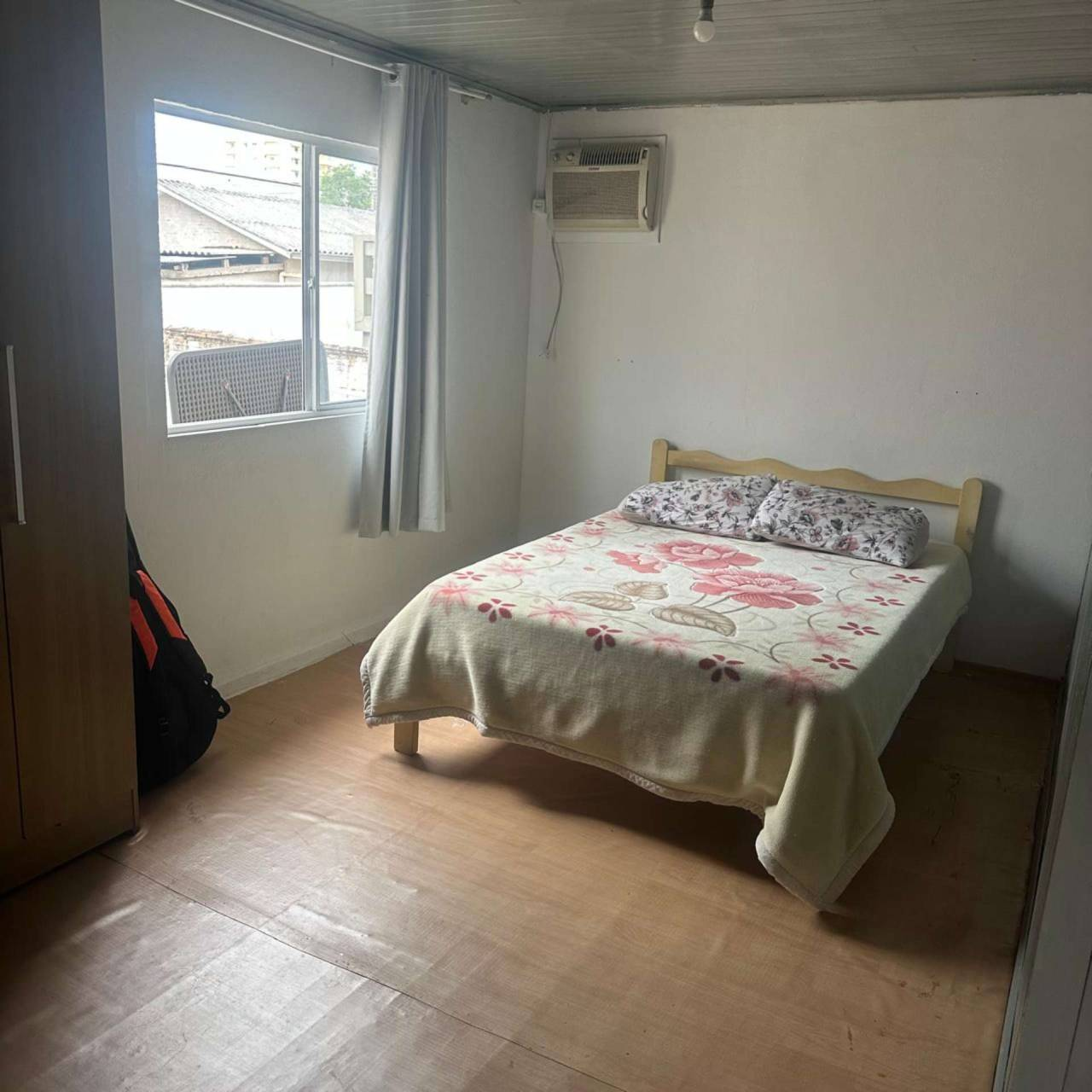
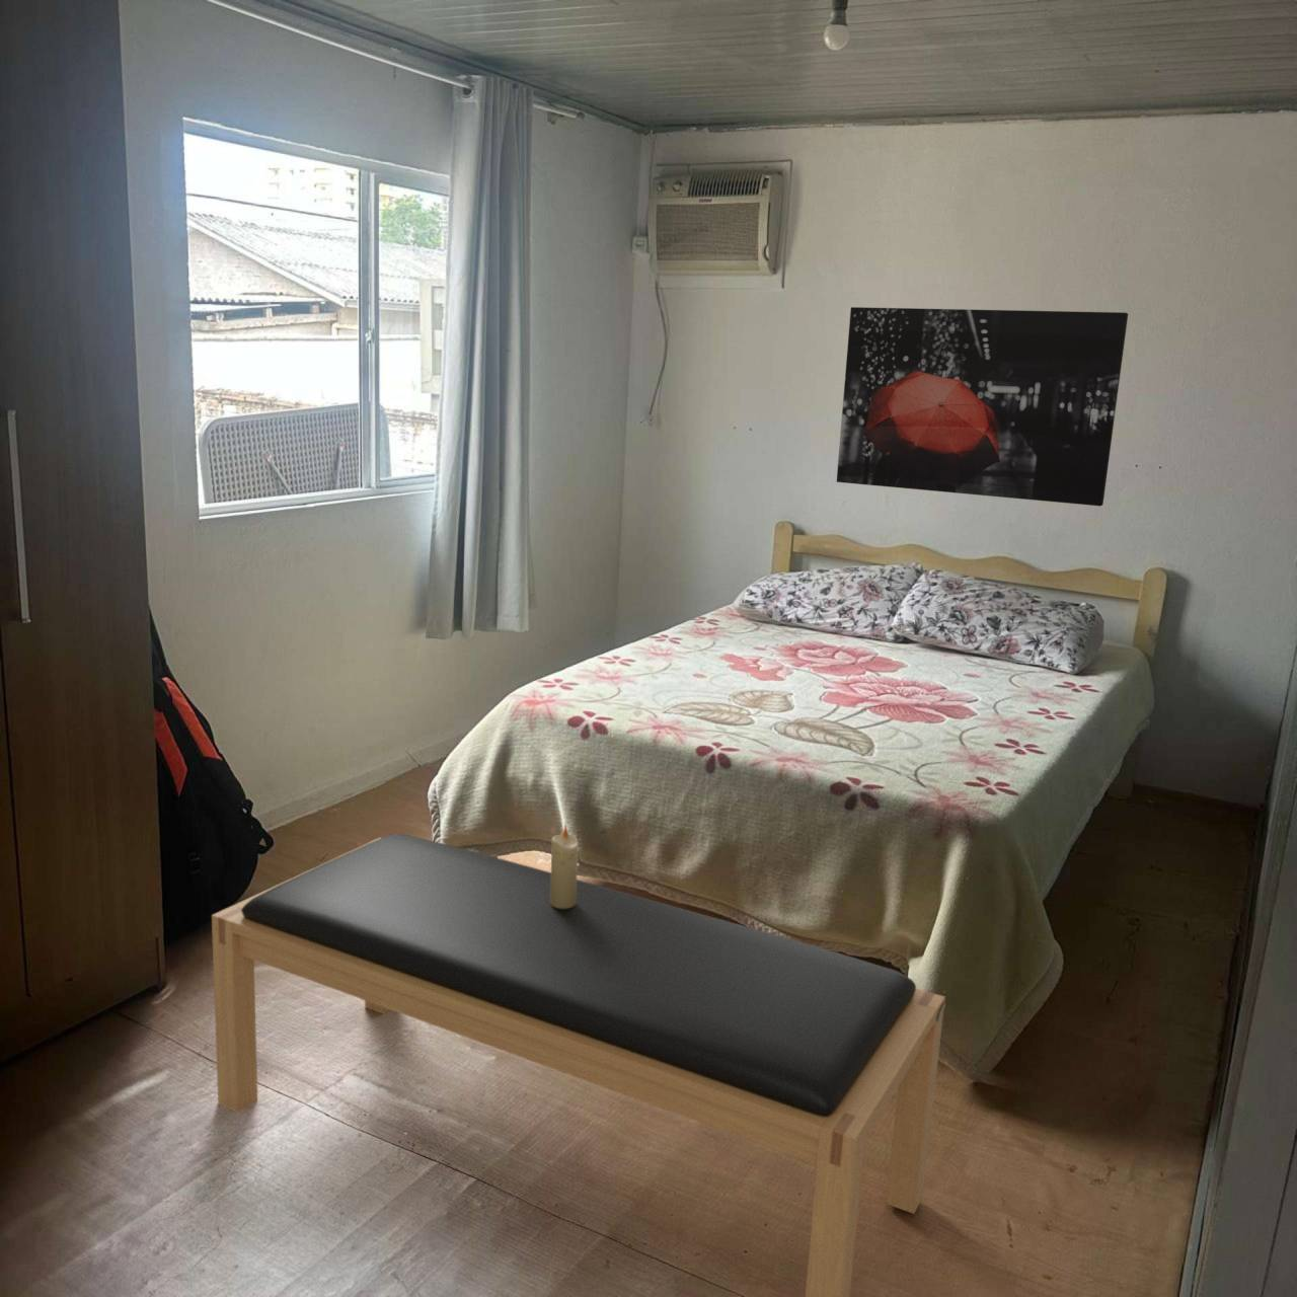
+ bench (562, 1040)
+ wall art (973, 403)
+ candle (564, 863)
